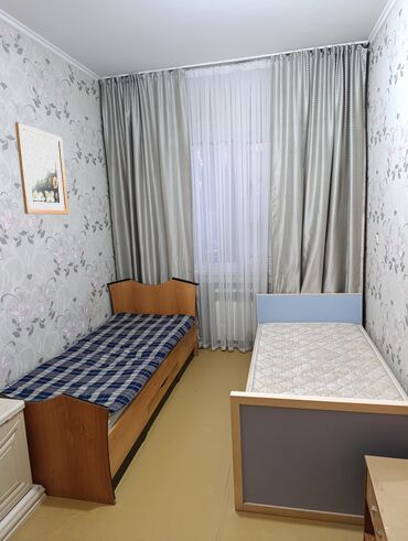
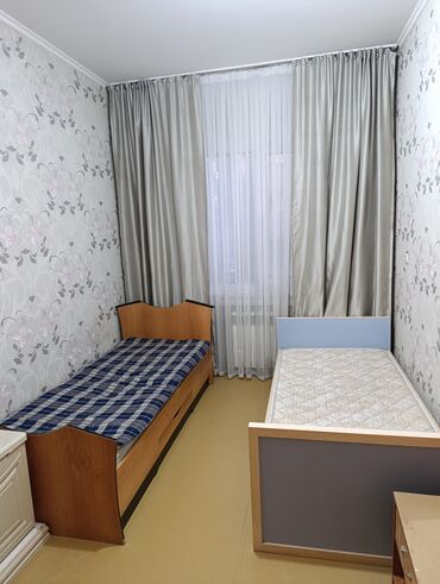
- wall art (44, 172)
